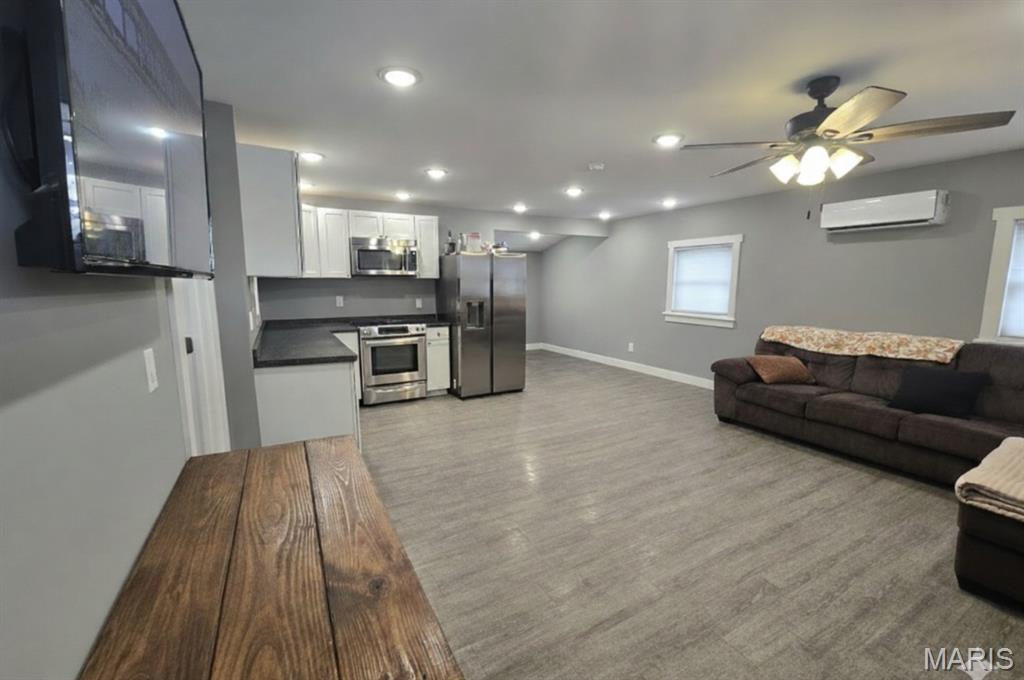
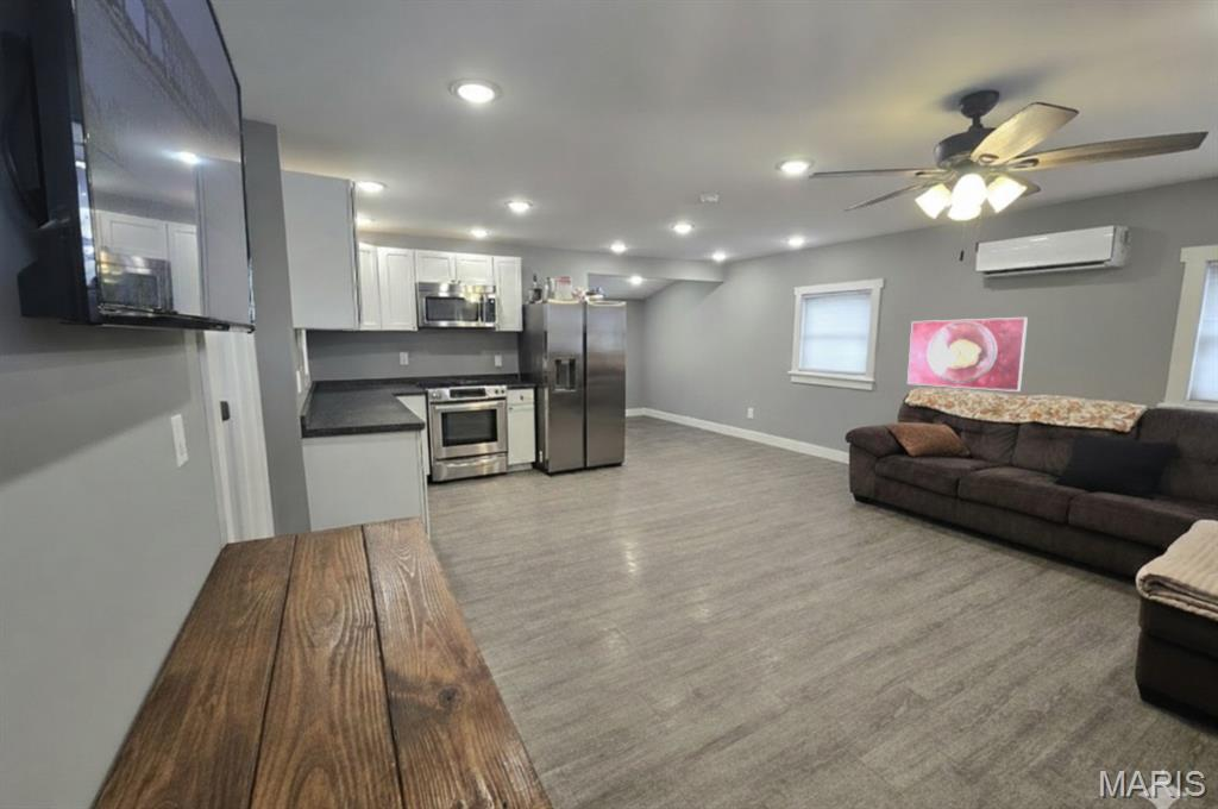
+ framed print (961, 353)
